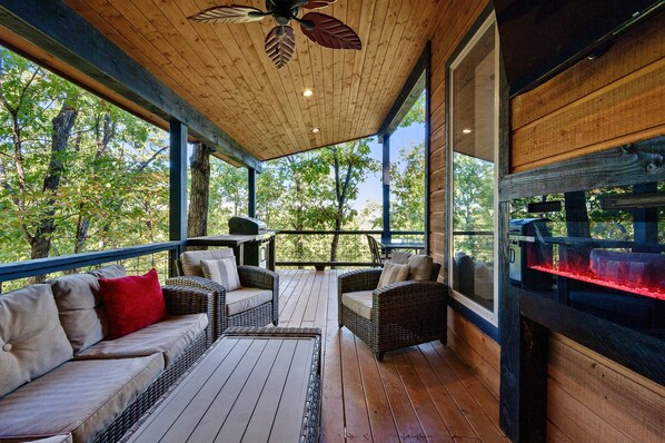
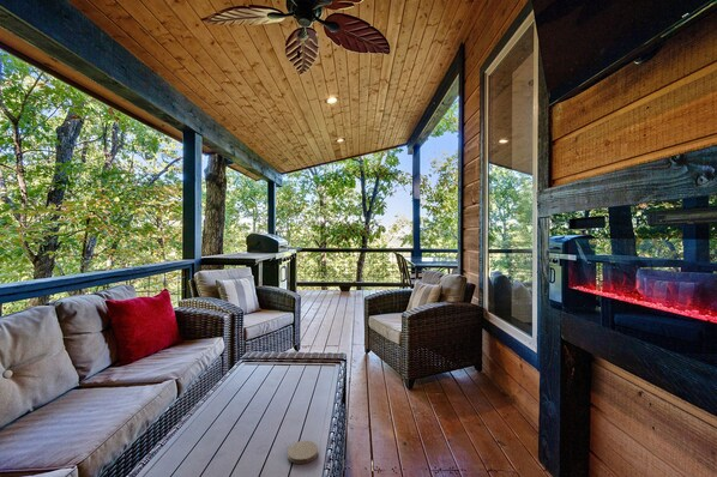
+ coaster (302, 452)
